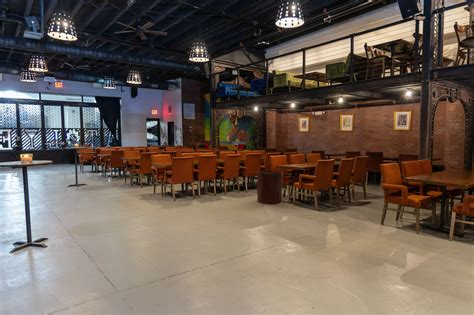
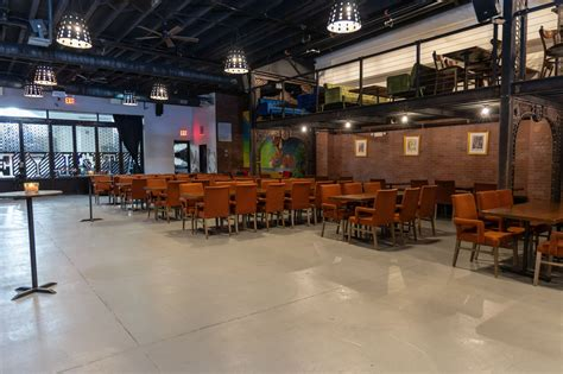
- trash can (269, 186)
